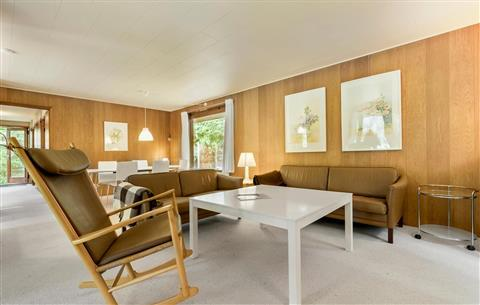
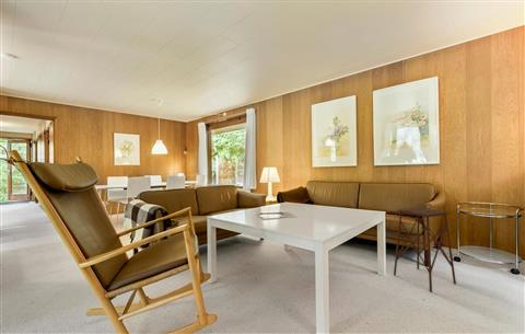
+ side table (424, 246)
